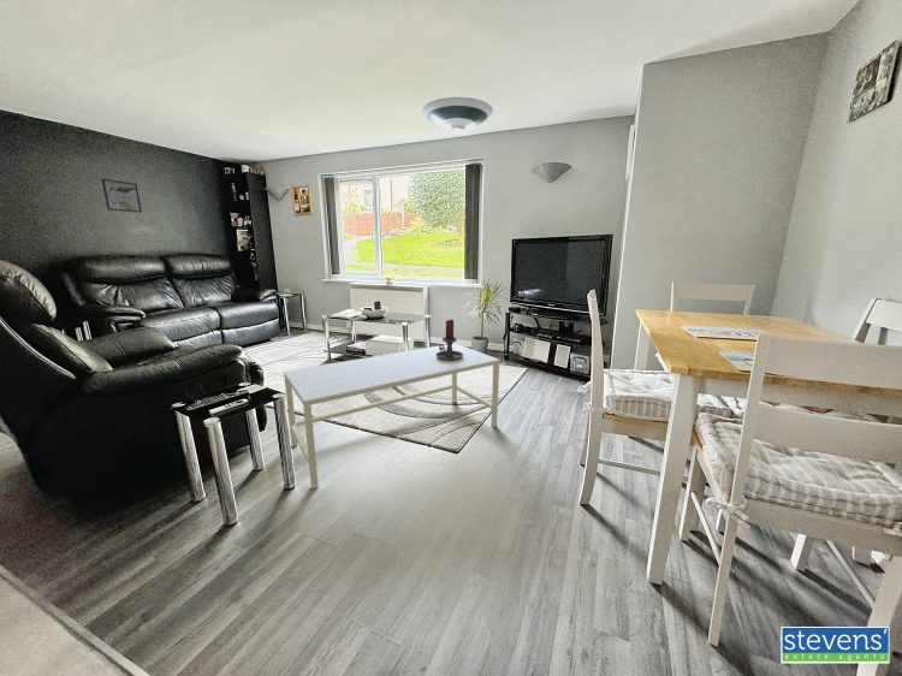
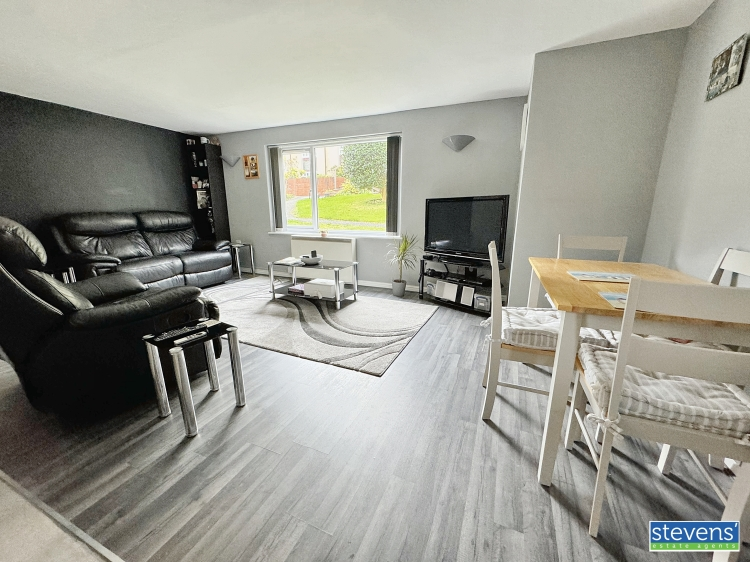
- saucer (457, 120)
- coffee table (398, 401)
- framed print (121, 196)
- candle holder (447, 337)
